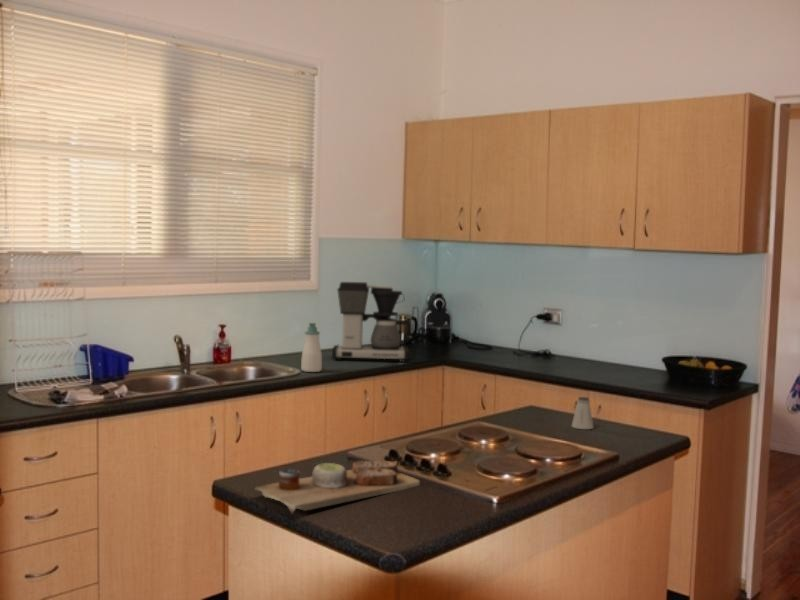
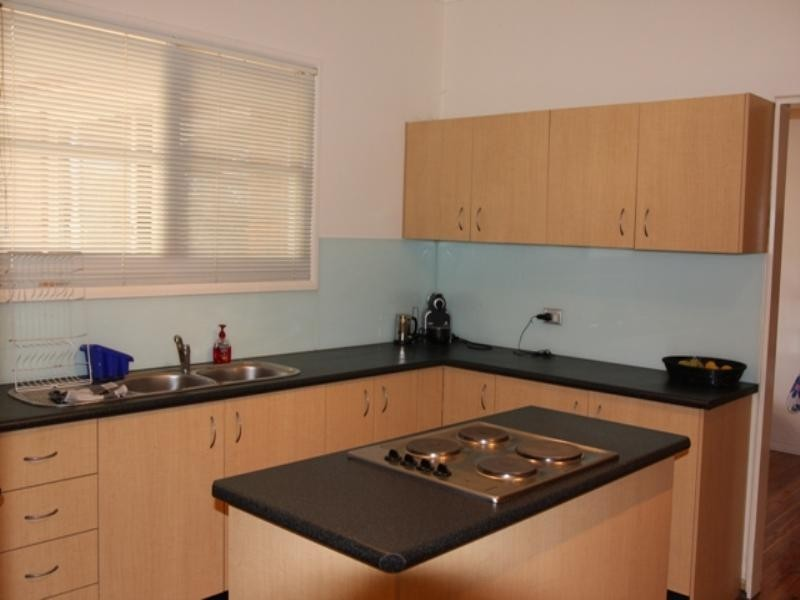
- soap bottle (312, 347)
- cutting board (340, 477)
- coffee maker (374, 318)
- saltshaker (583, 412)
